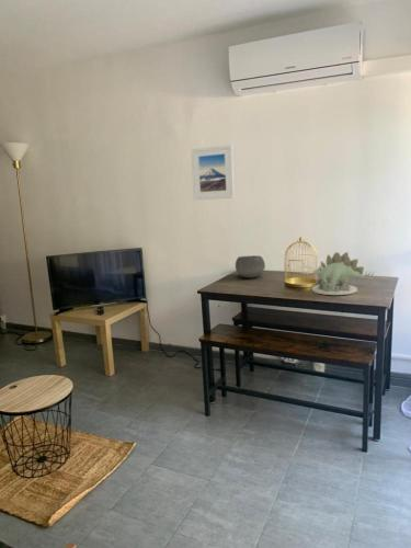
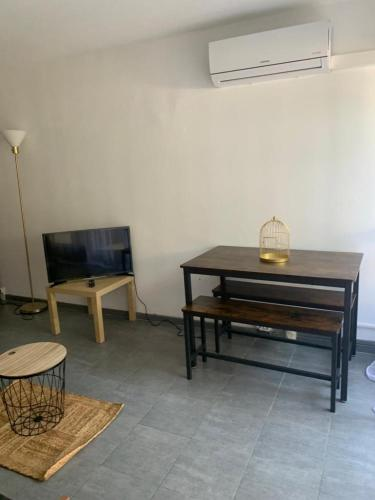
- bowl (250, 266)
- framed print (212, 173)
- toy dinosaur (340, 272)
